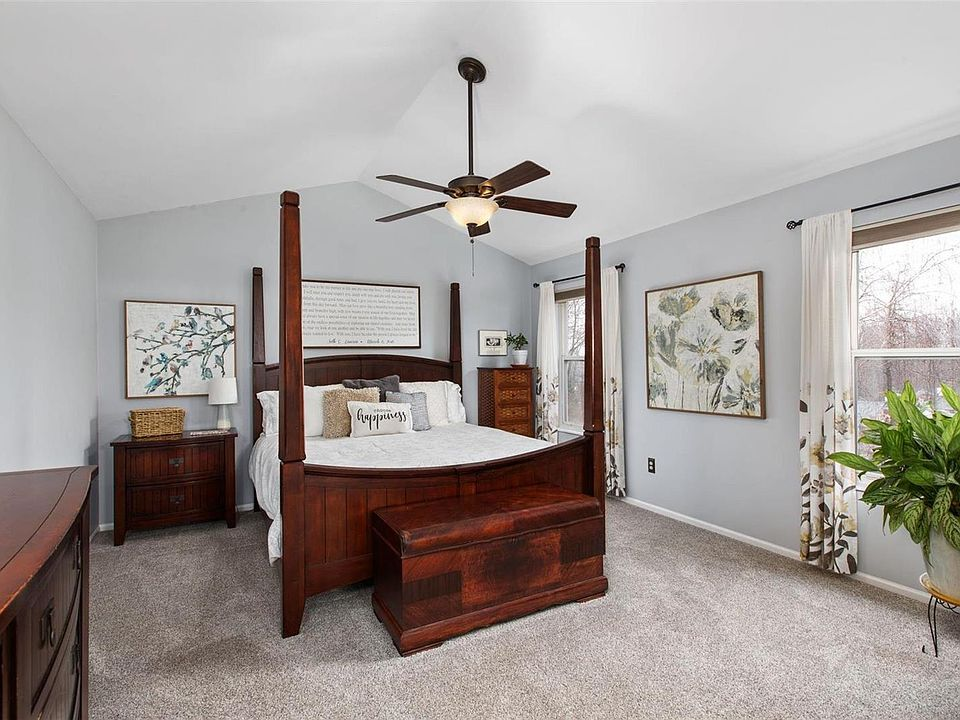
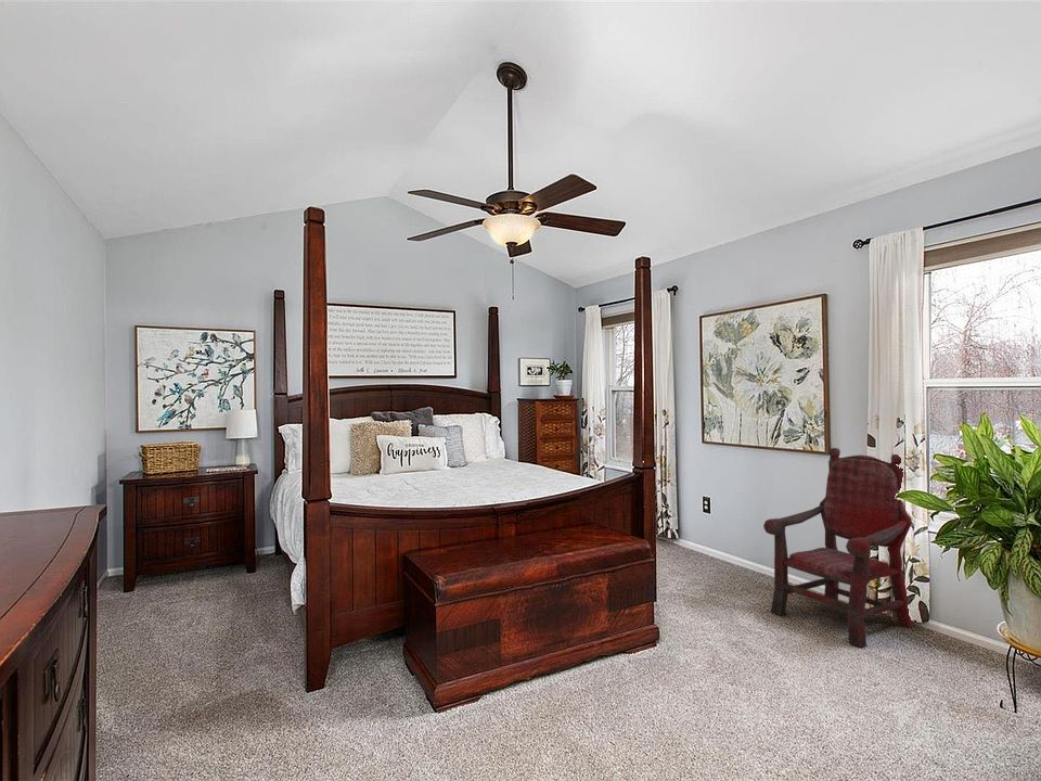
+ armchair (839, 536)
